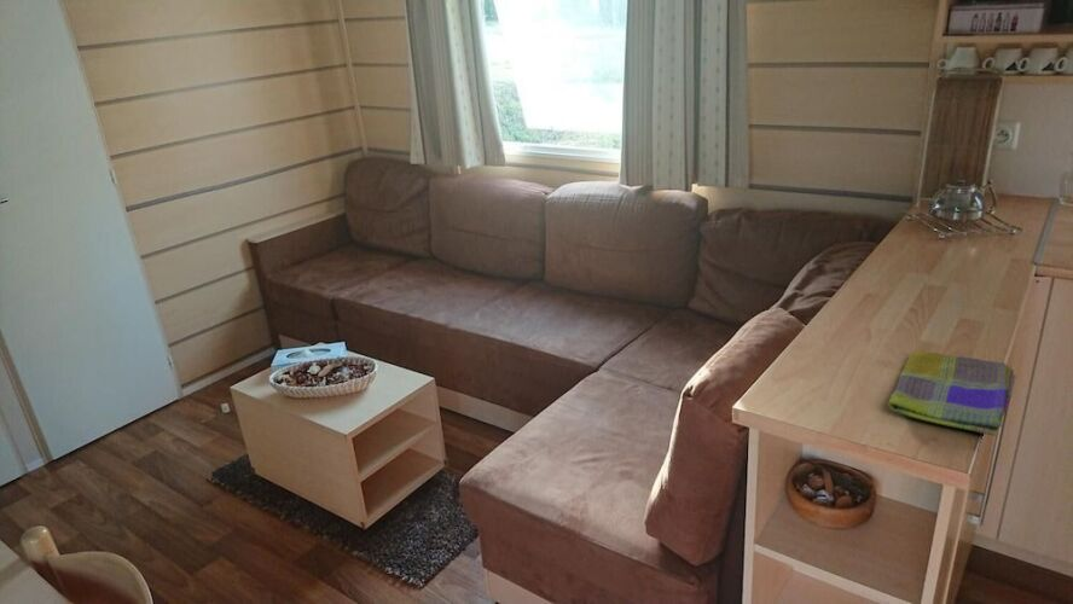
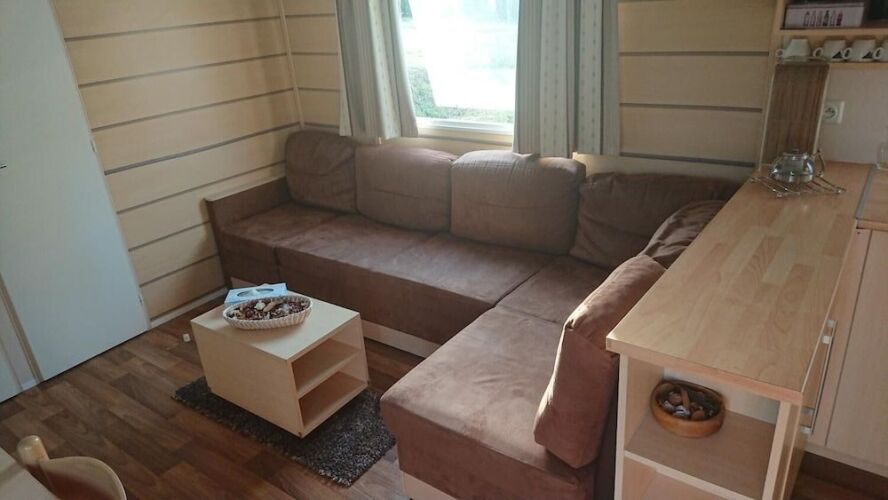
- dish towel (951, 387)
